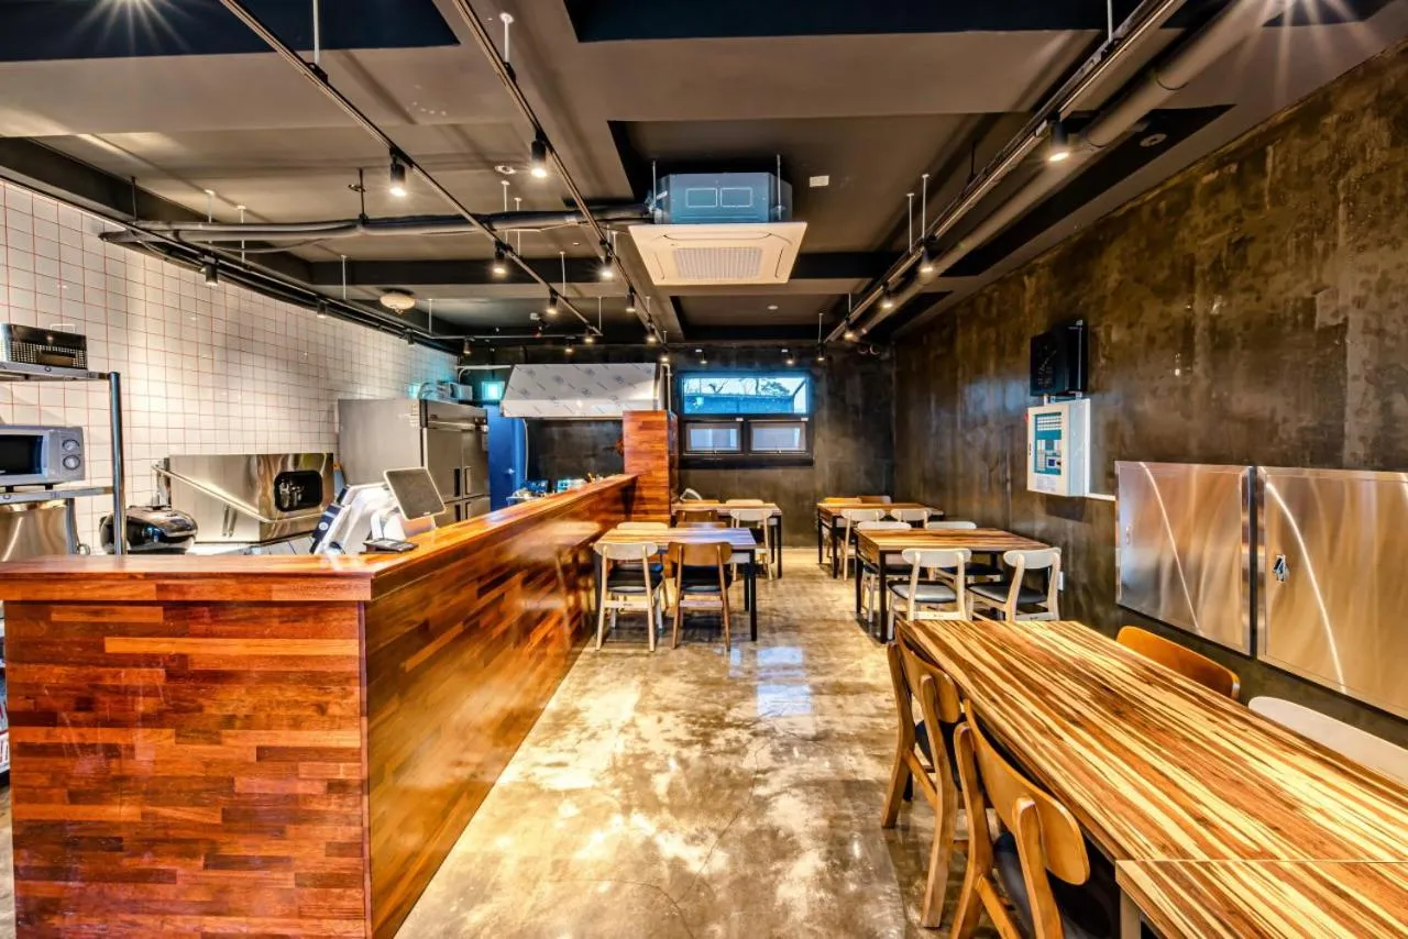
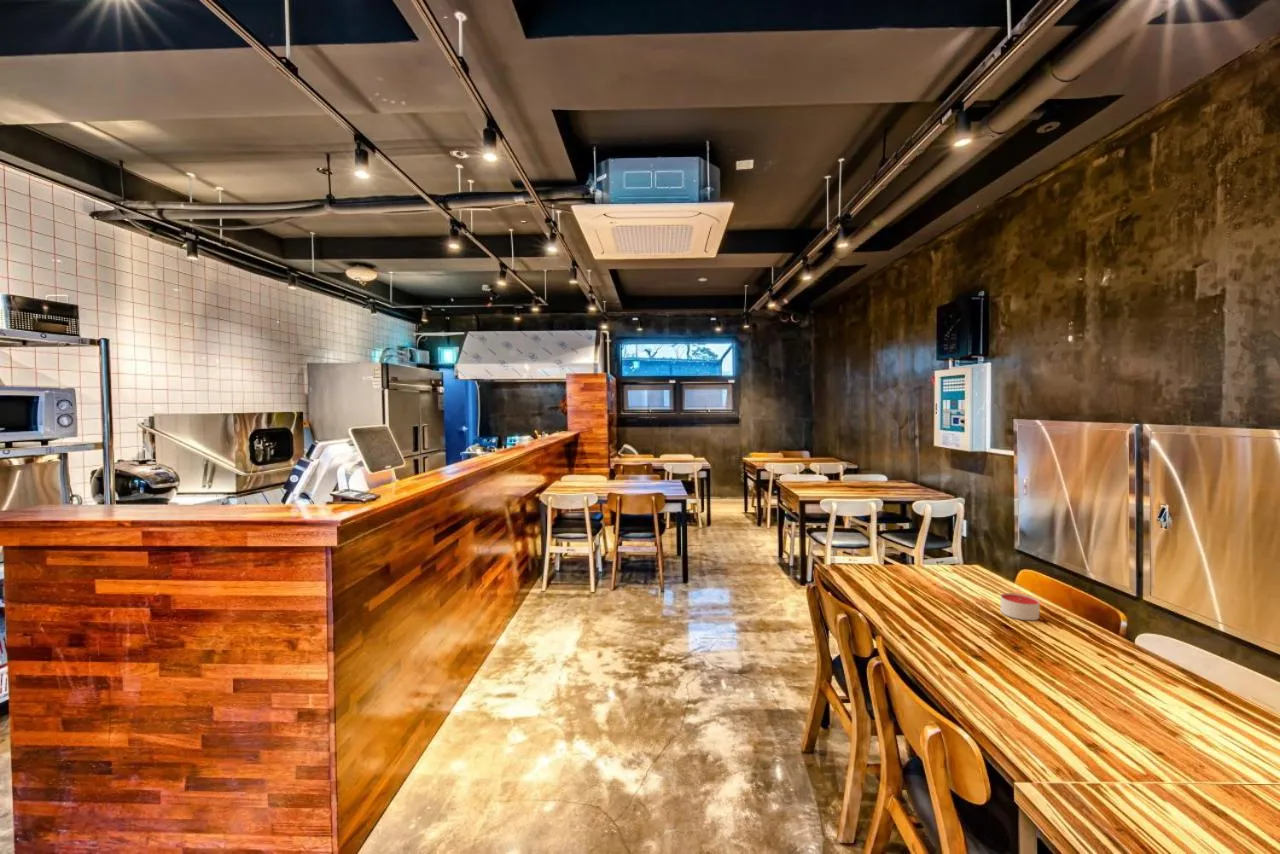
+ candle (1019, 605)
